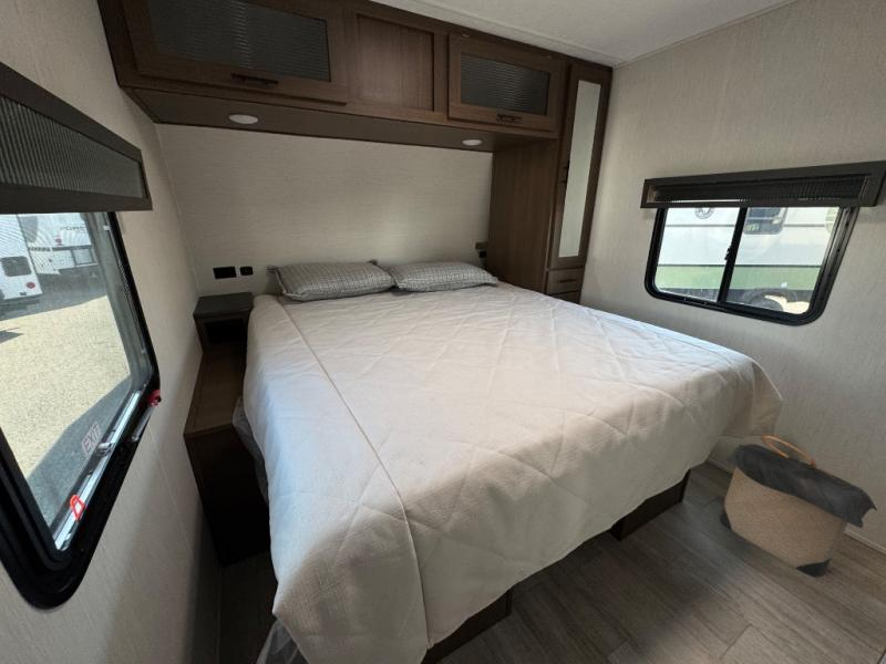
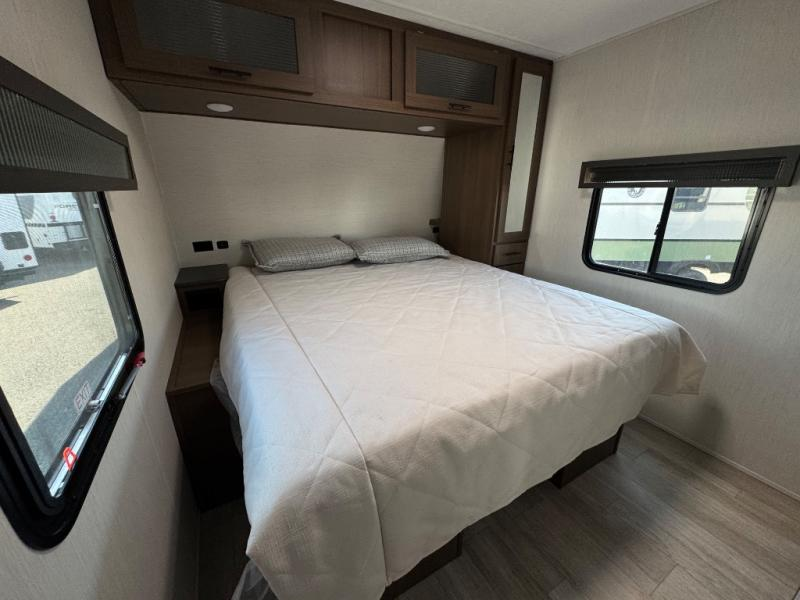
- laundry hamper (790, 495)
